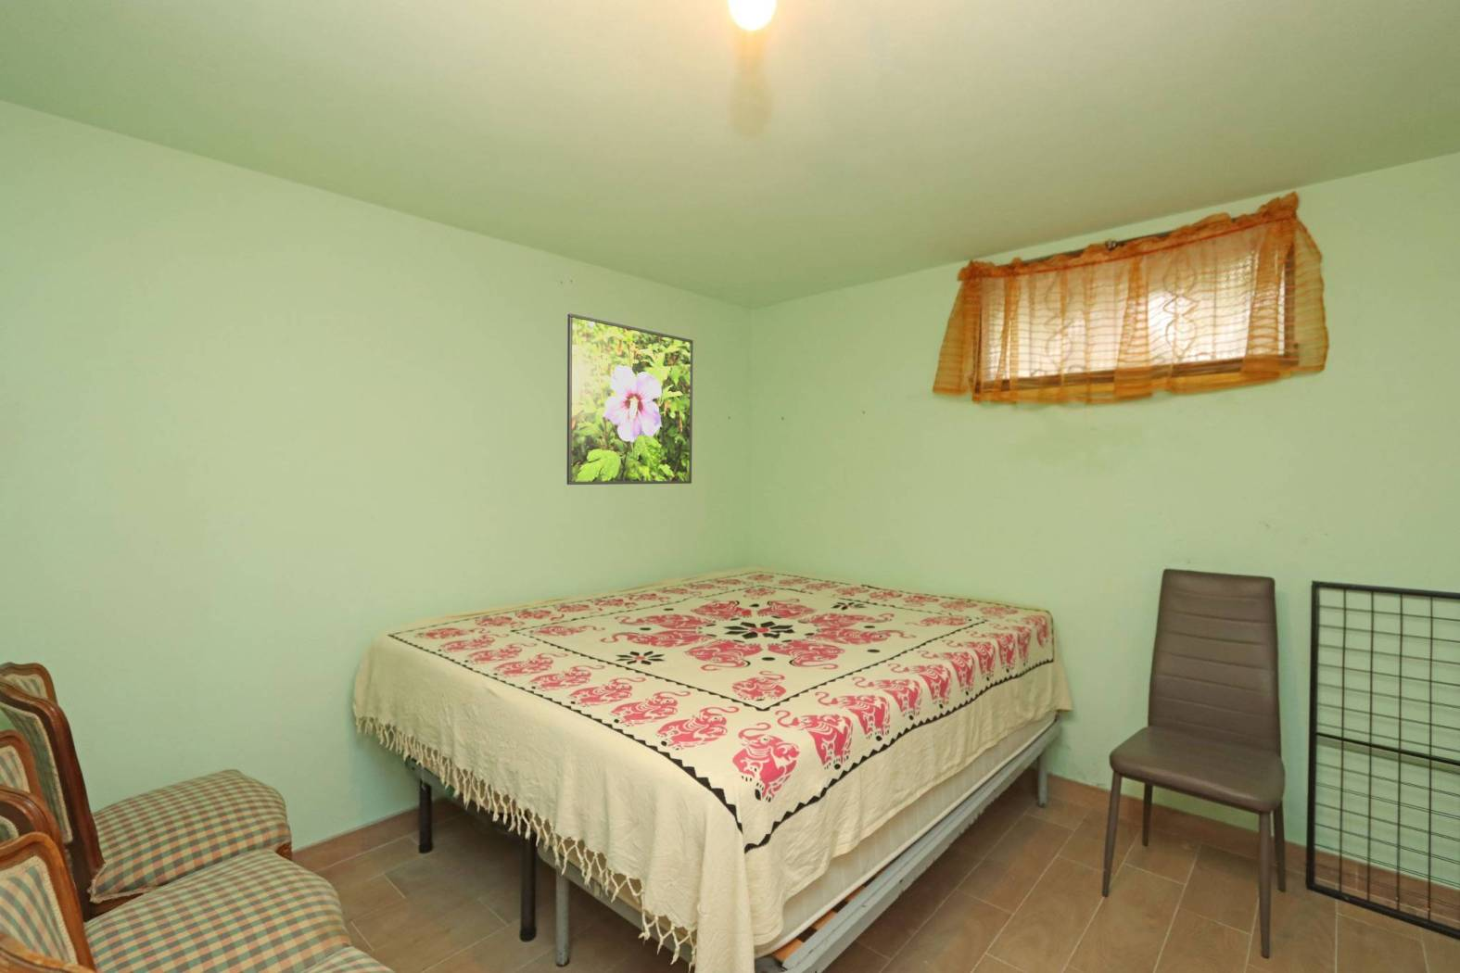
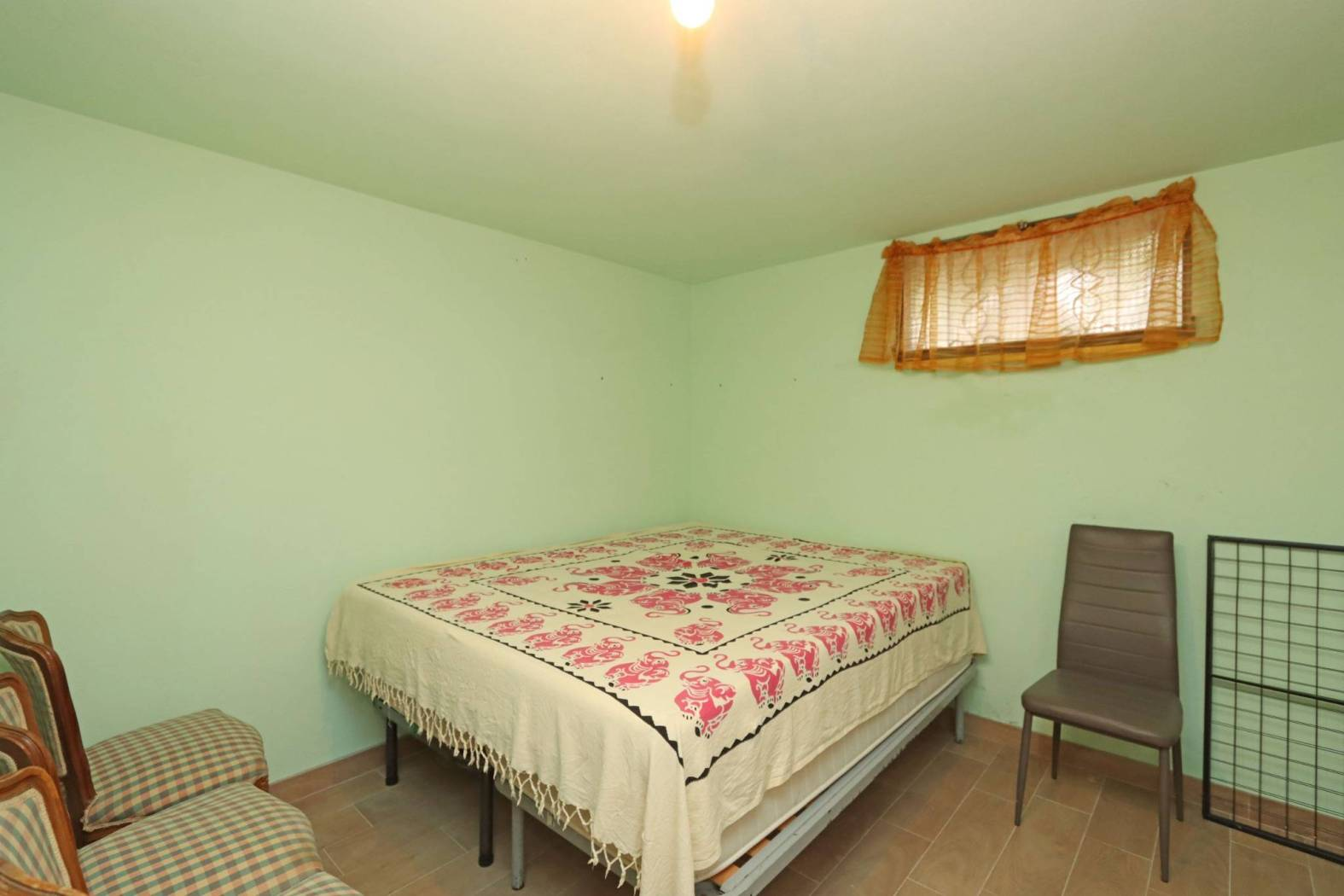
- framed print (635, 406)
